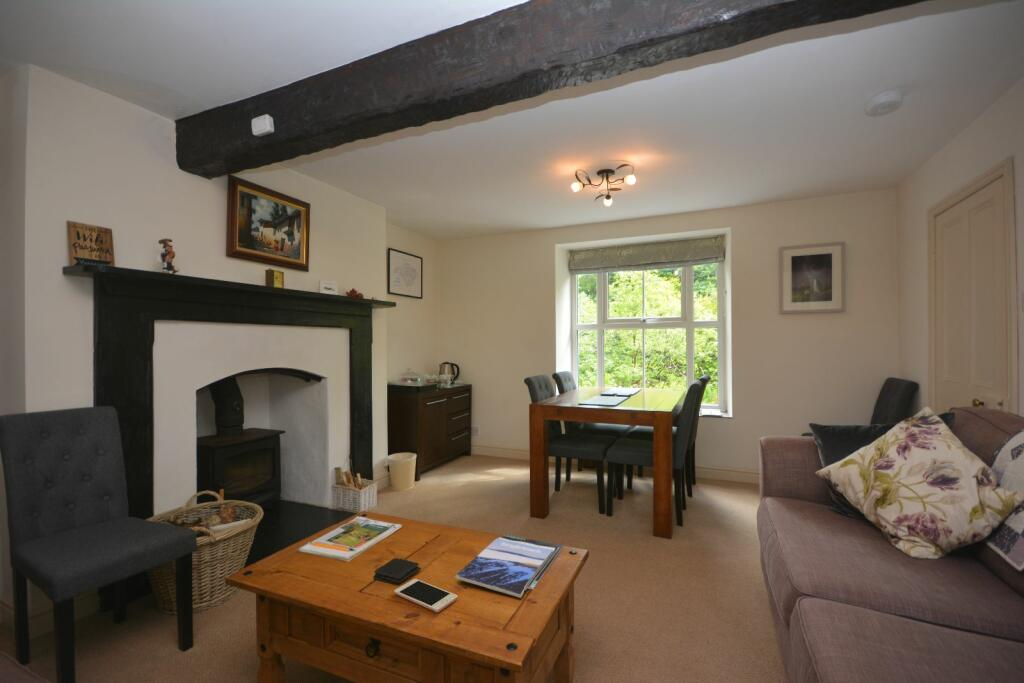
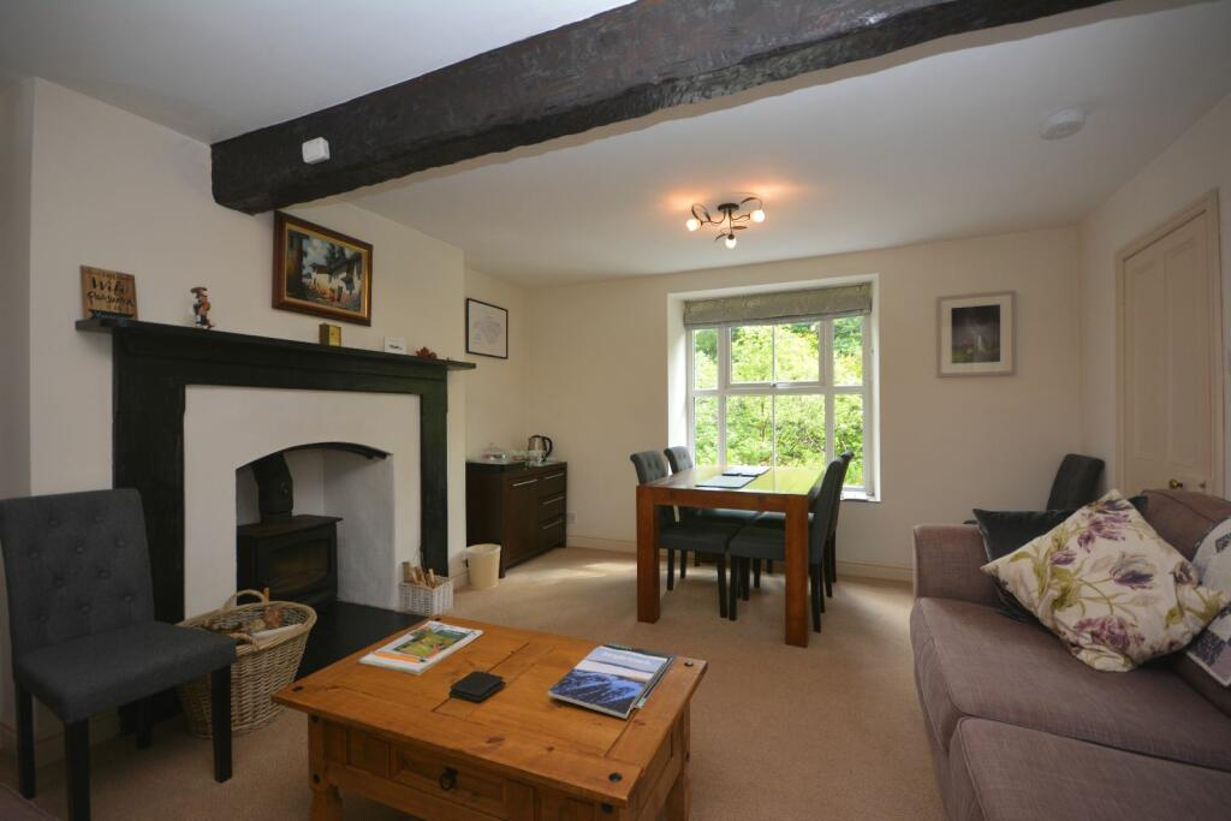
- cell phone (425, 594)
